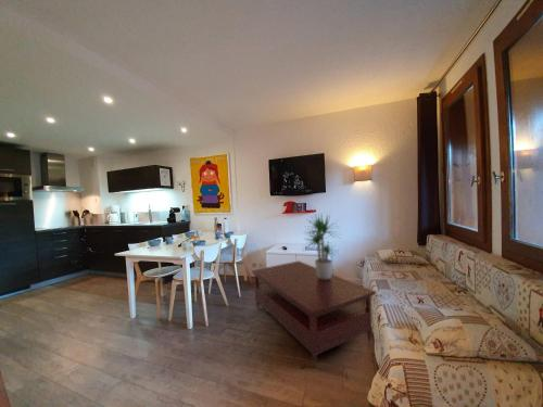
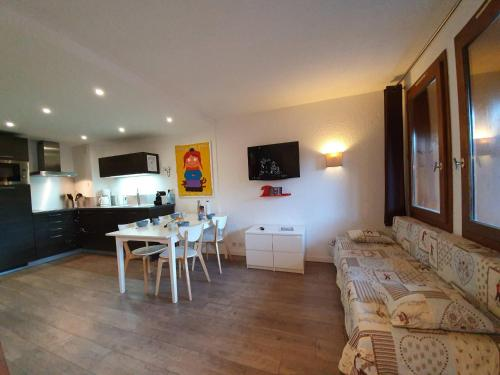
- coffee table (304, 301)
- potted plant (320, 244)
